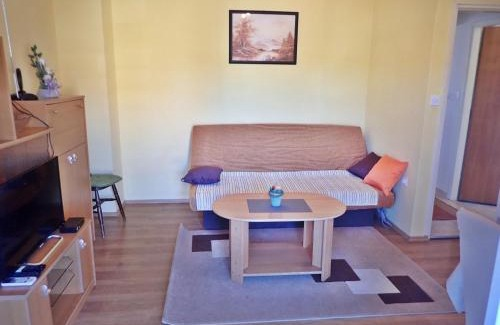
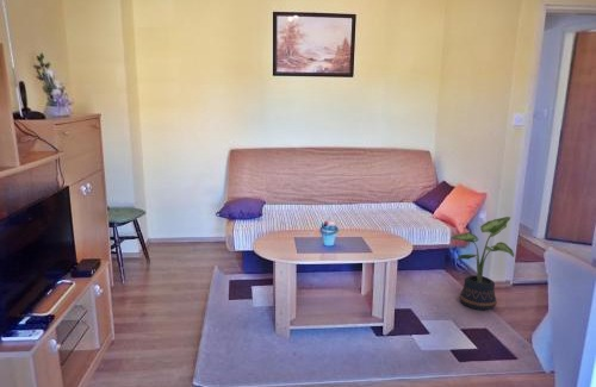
+ potted plant (483, 266)
